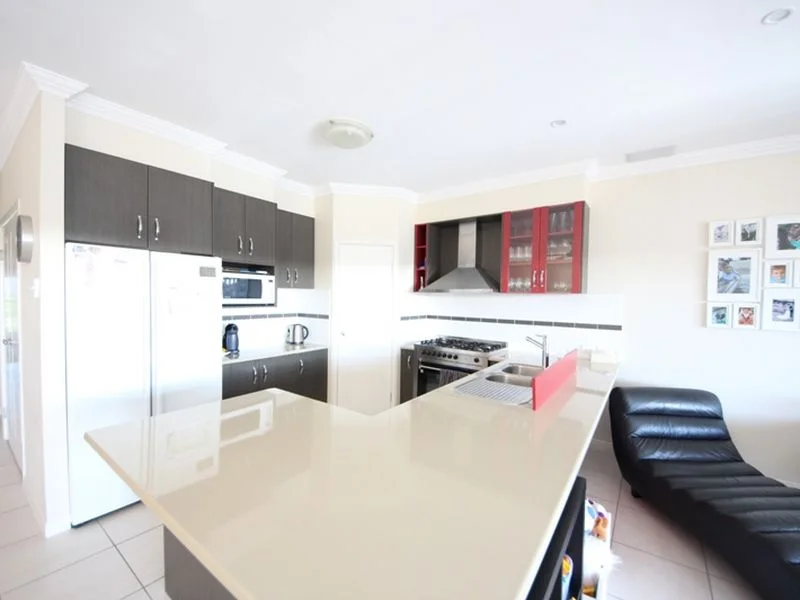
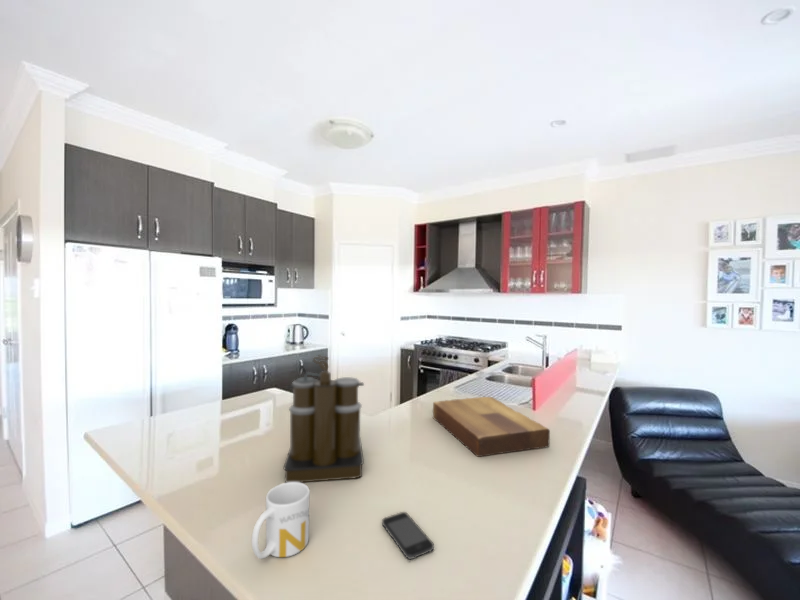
+ coffee maker (325, 407)
+ cutting board (485, 421)
+ mug (284, 522)
+ smartphone (406, 533)
